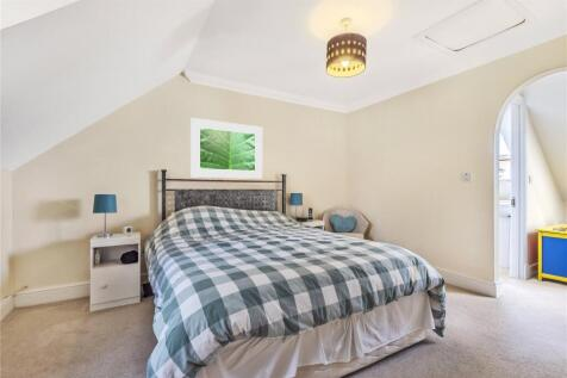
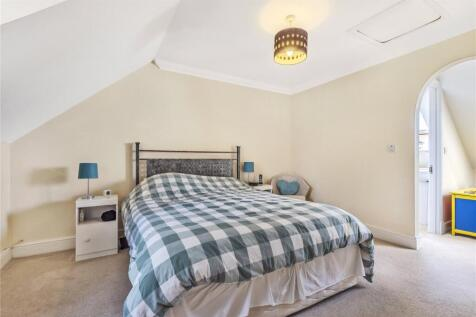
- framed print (229, 150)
